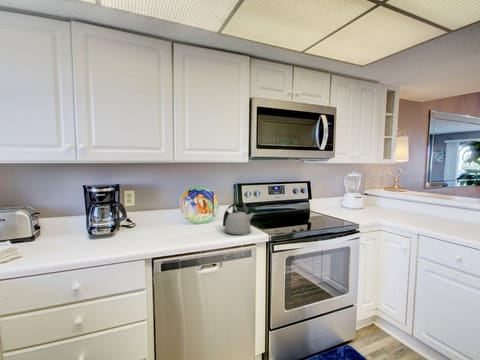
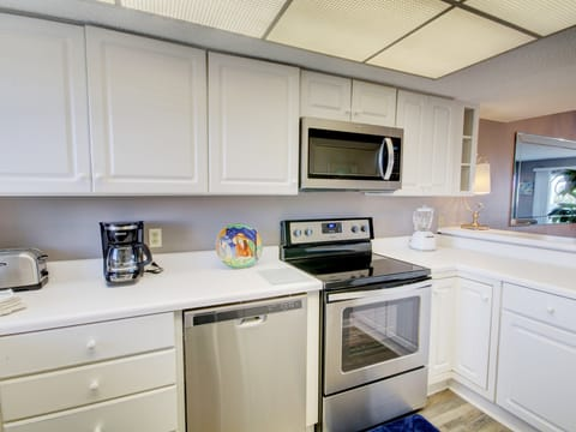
- kettle (238, 216)
